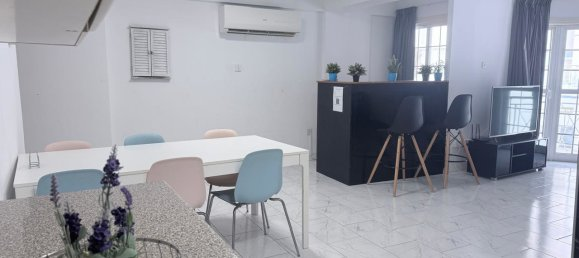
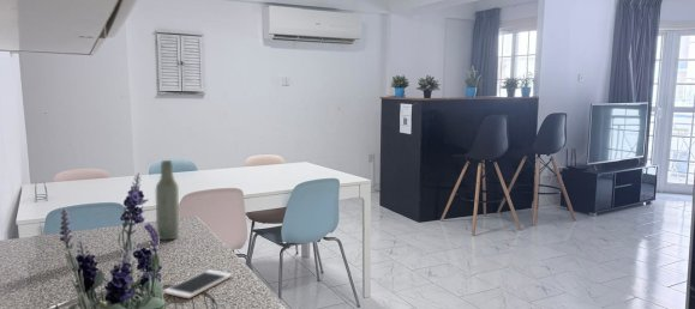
+ cell phone (199, 283)
+ bottle (167, 199)
